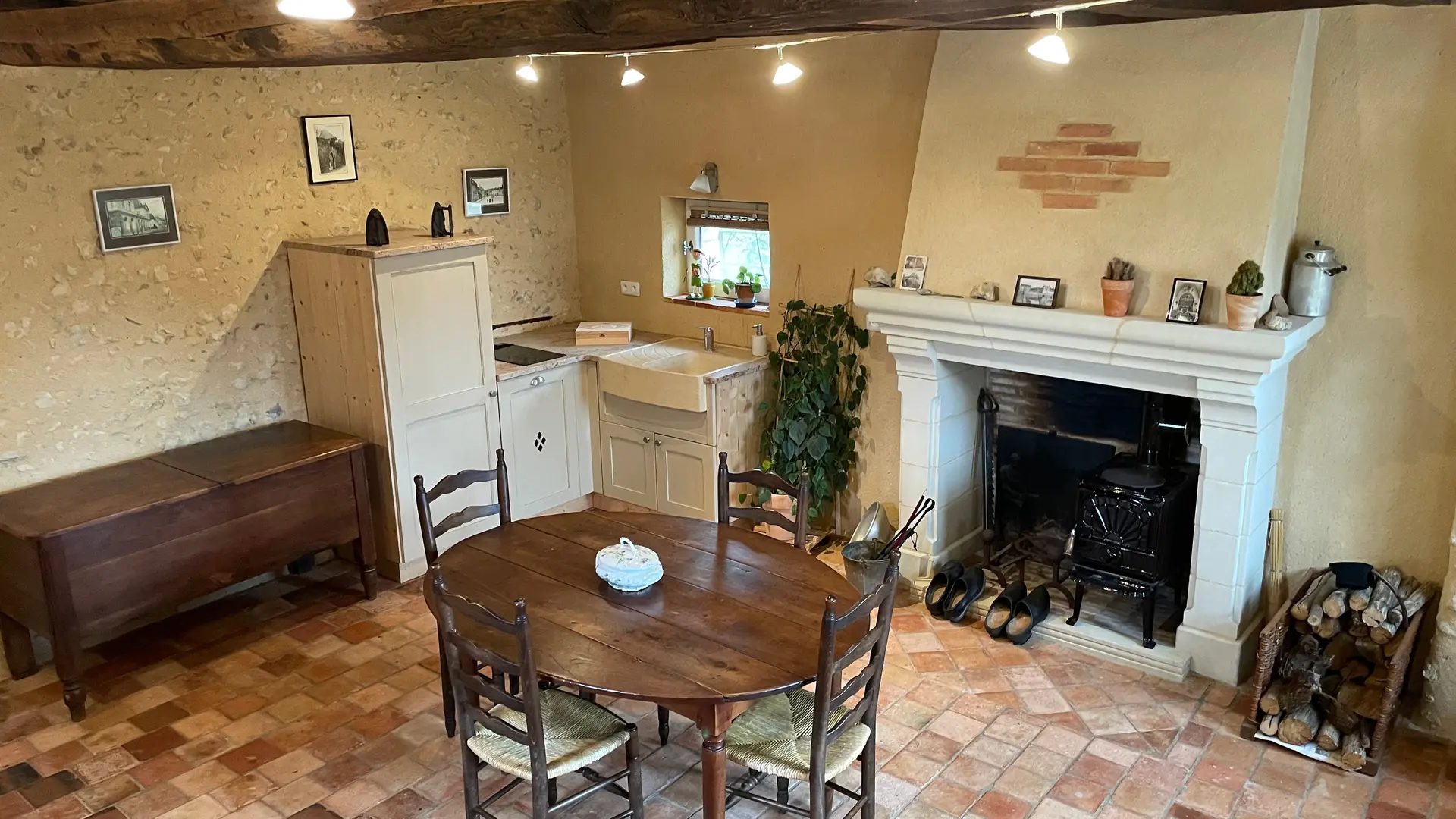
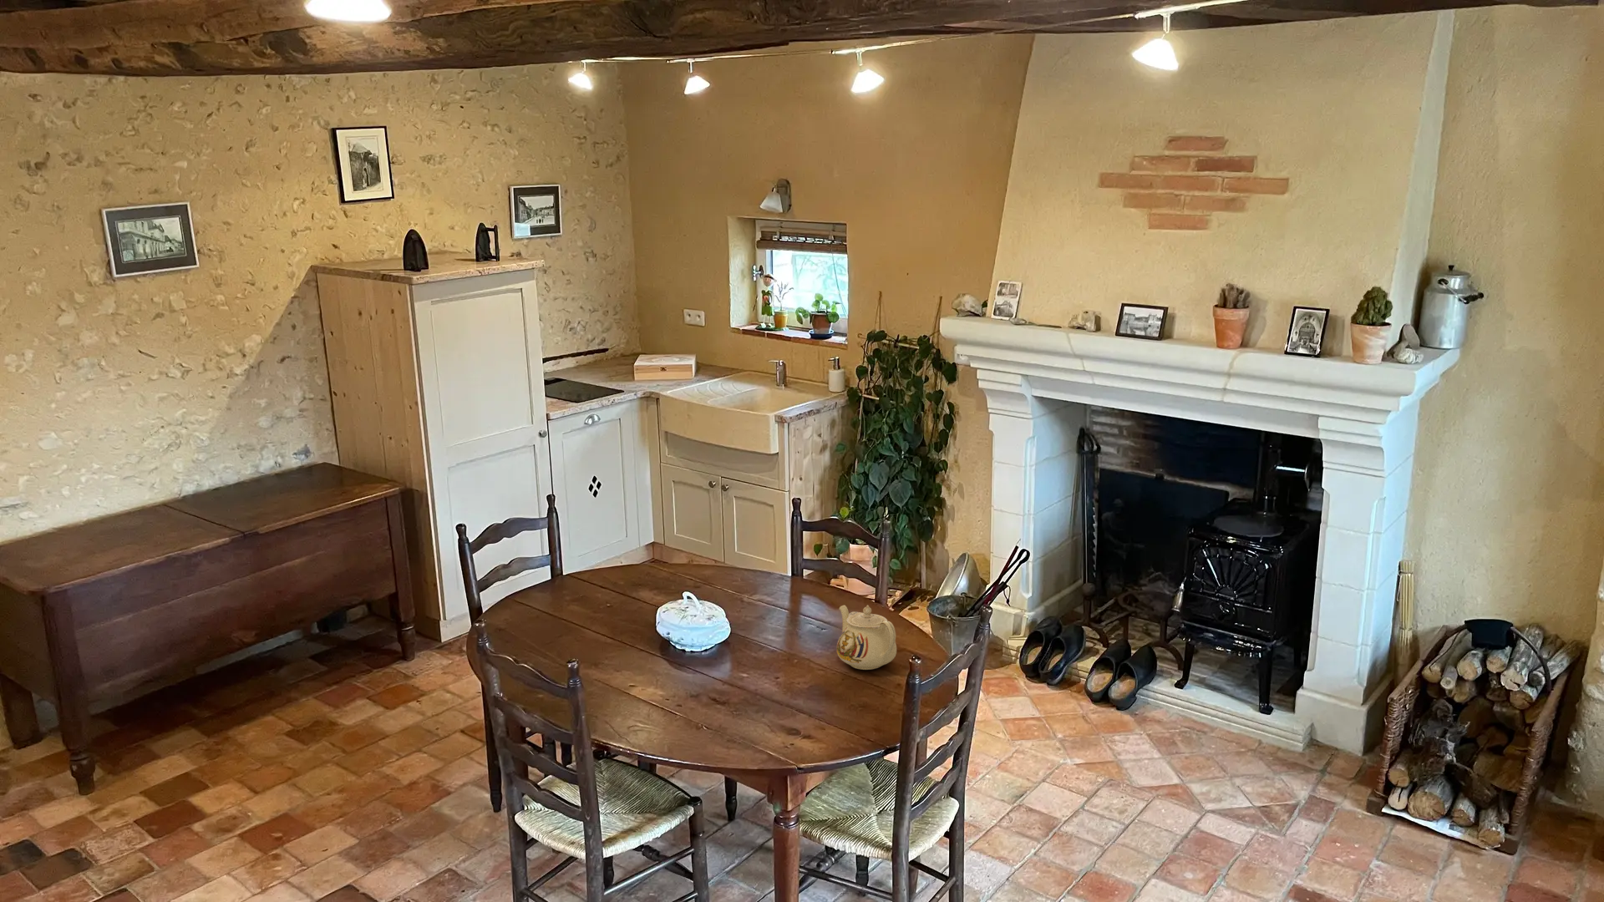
+ teapot (866, 634)
